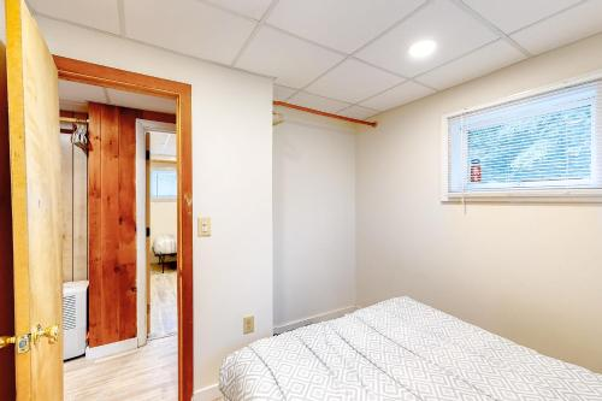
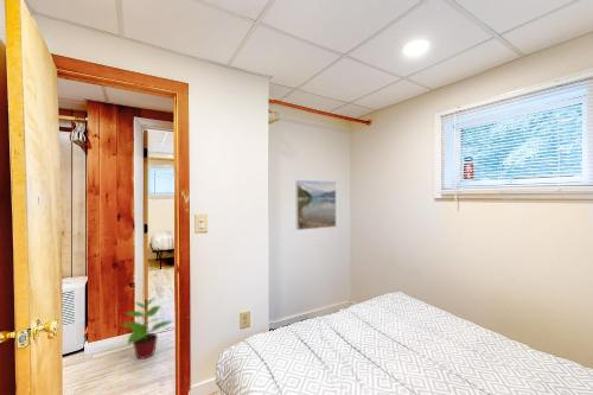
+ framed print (317, 204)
+ potted plant (146, 326)
